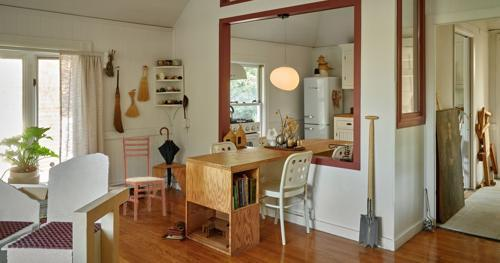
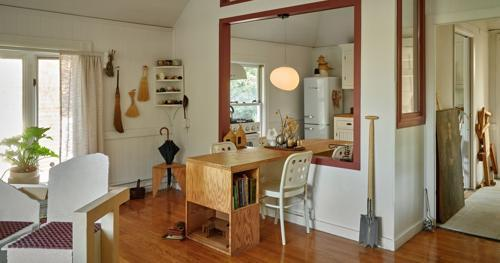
- dining chair (143, 177)
